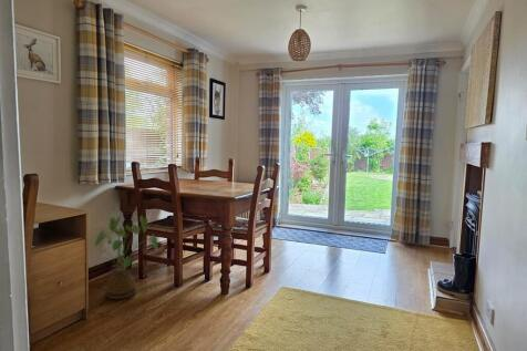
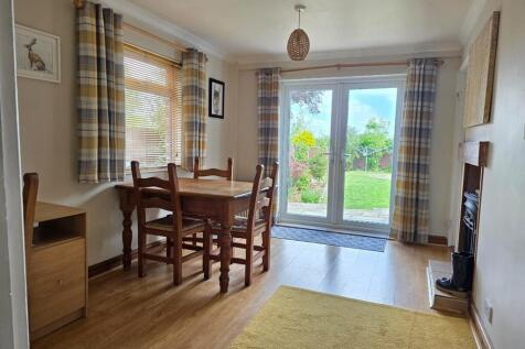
- house plant (126, 257)
